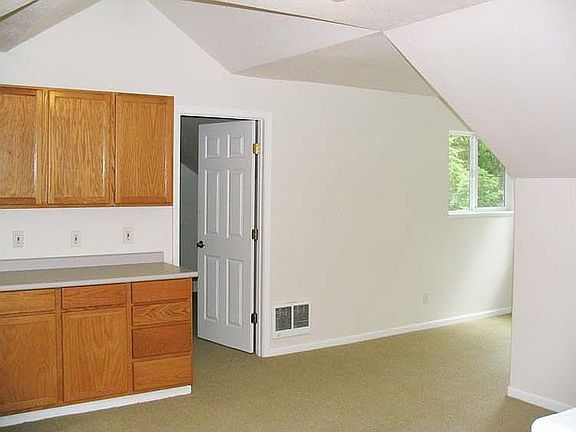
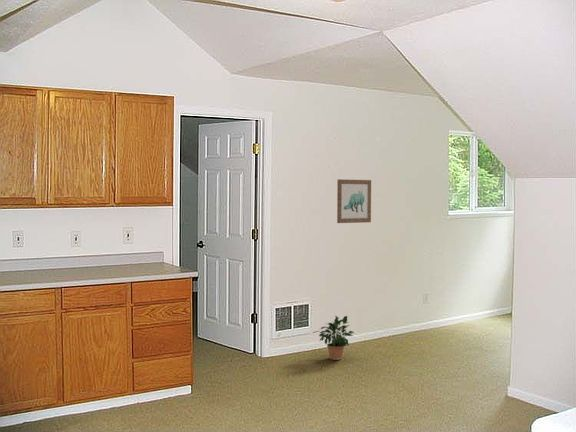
+ wall art (354, 201)
+ potted plant (332, 337)
